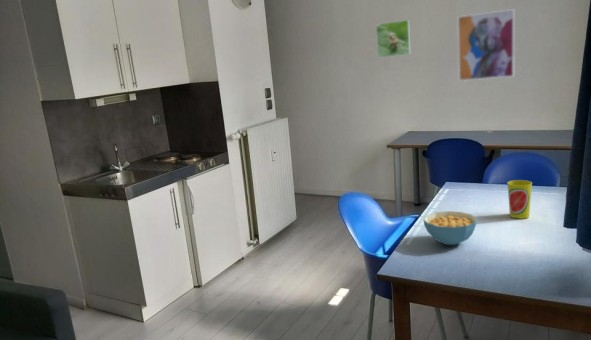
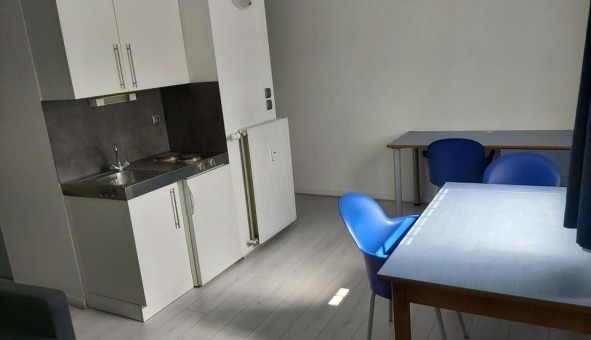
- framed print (393, 39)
- wall art (485, 46)
- cup (519, 199)
- cereal bowl (450, 230)
